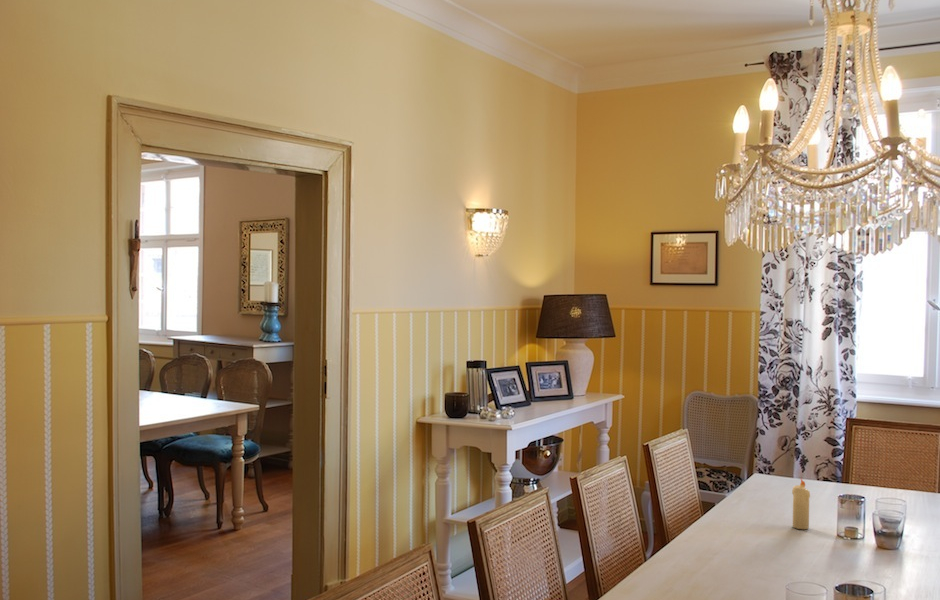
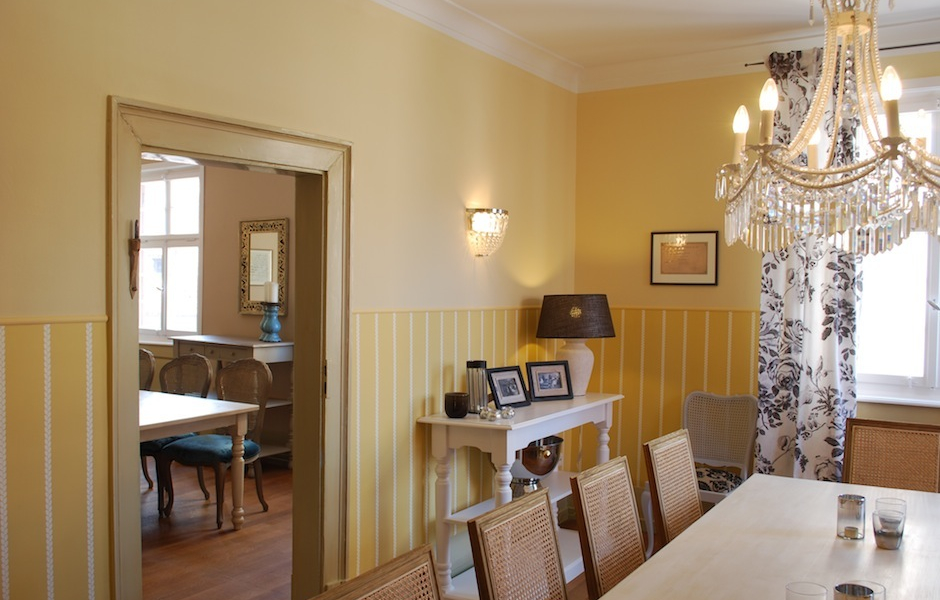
- candle (800, 502)
